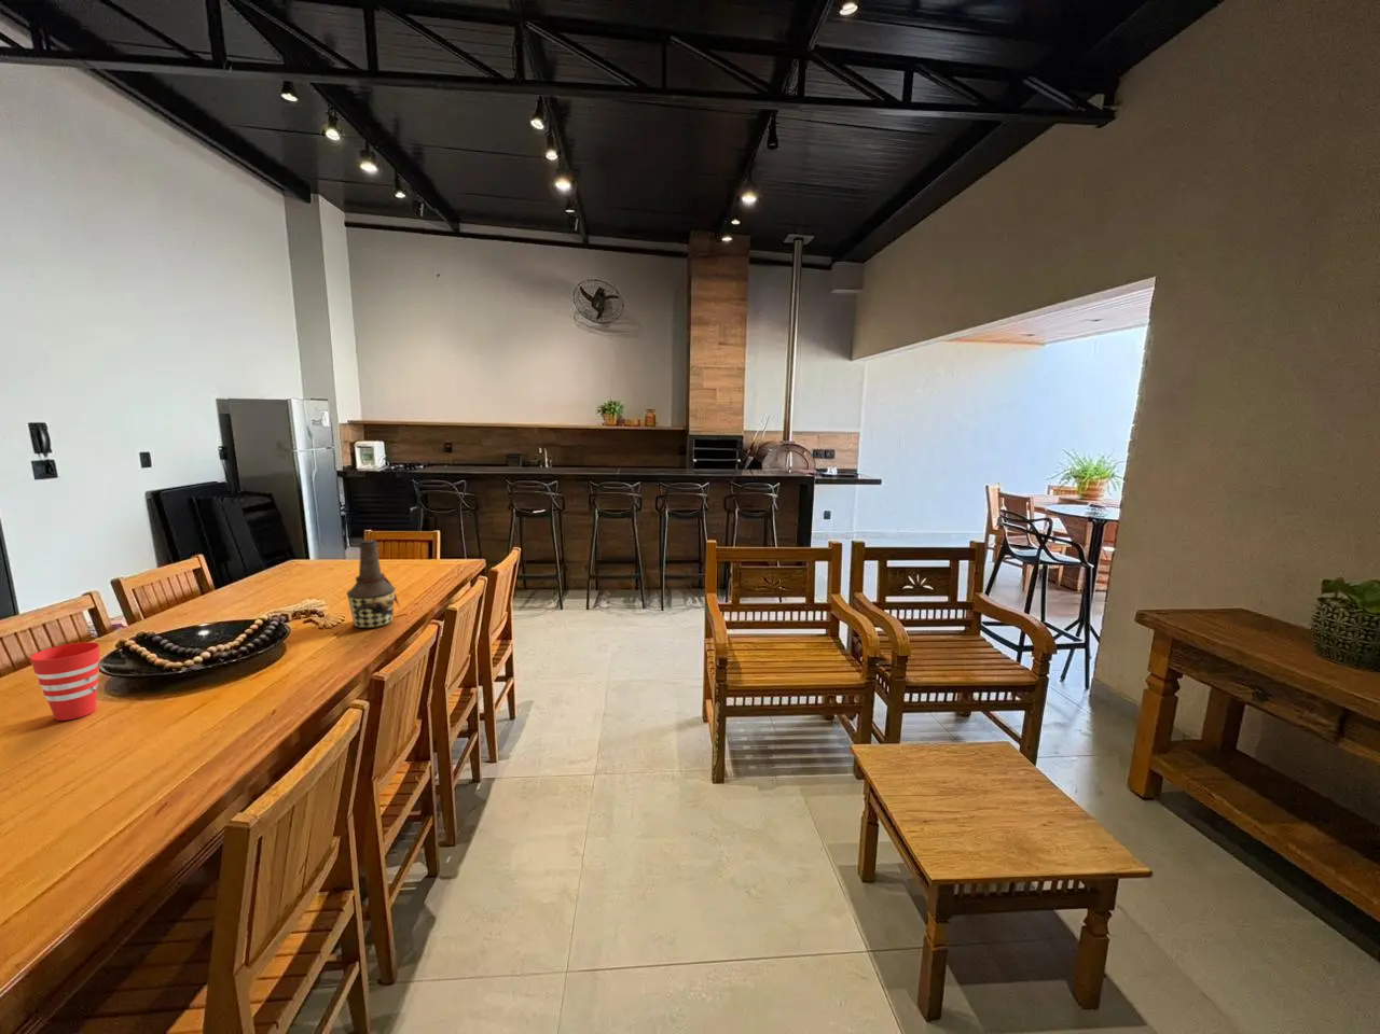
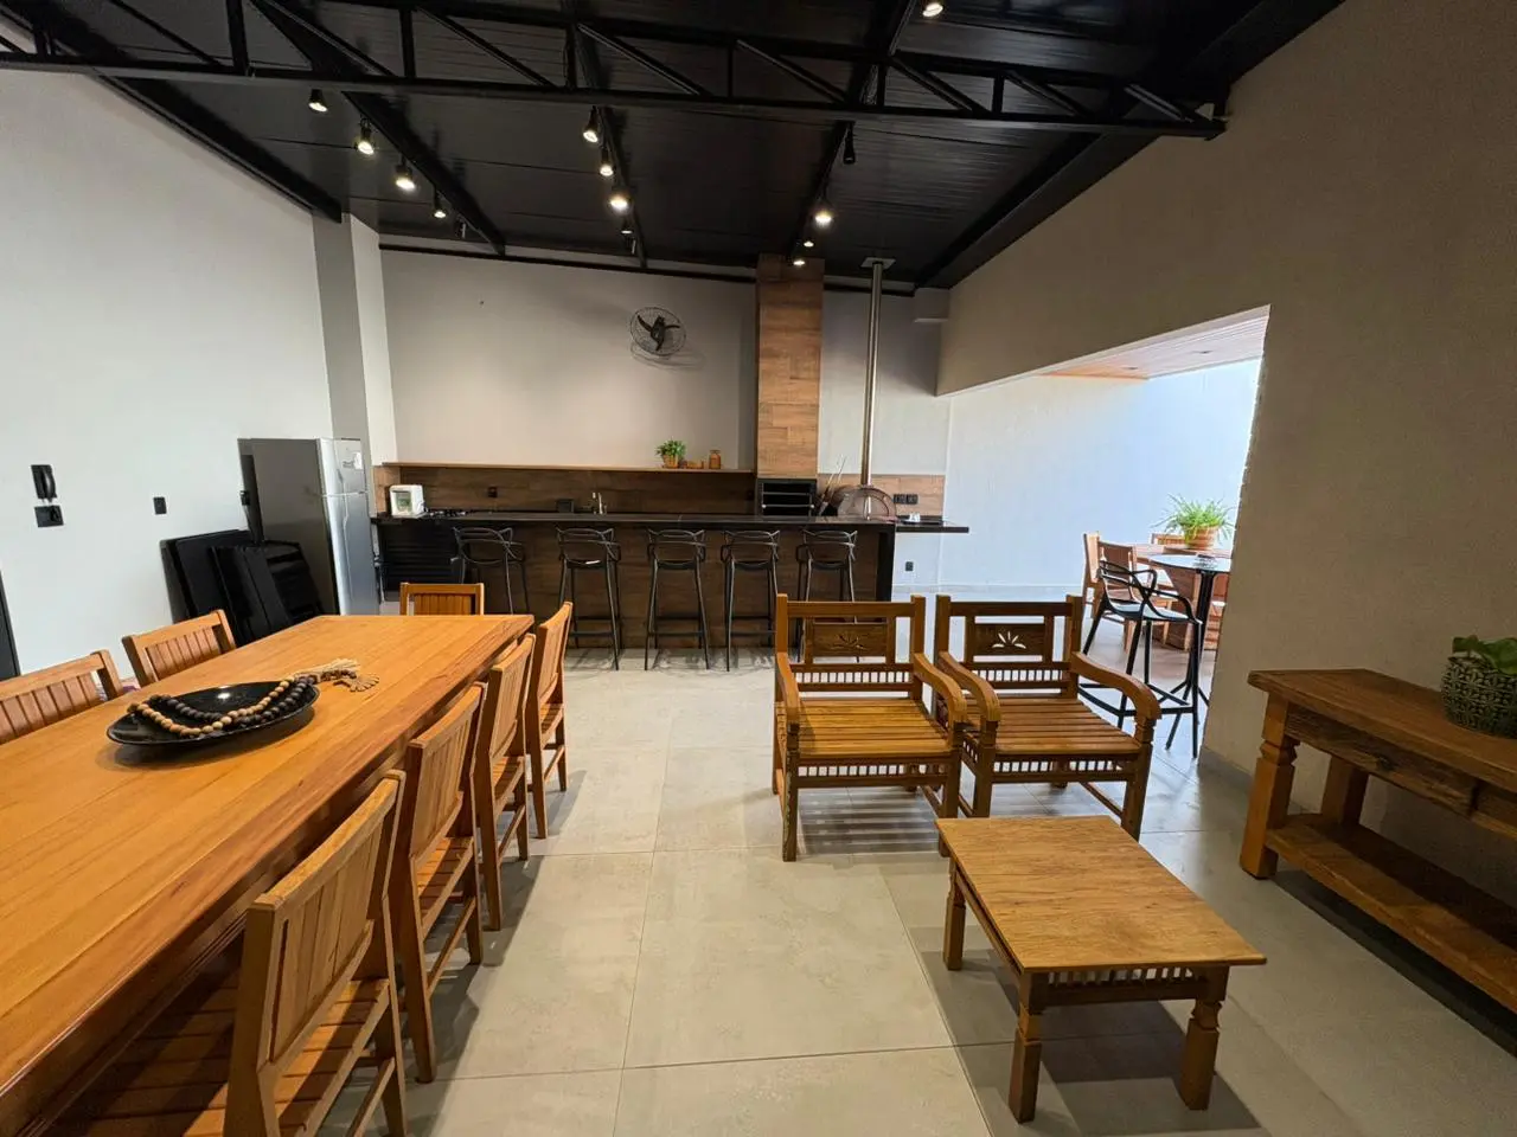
- bottle (372, 582)
- cup (70, 682)
